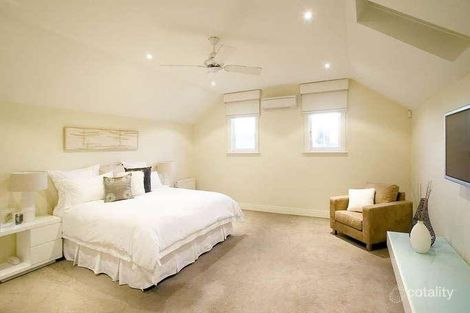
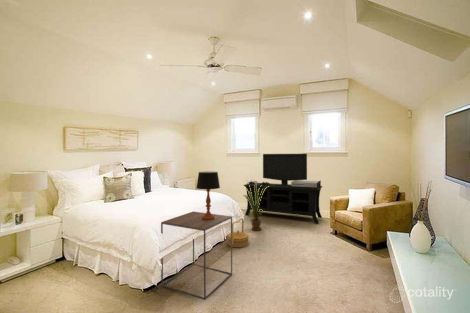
+ house plant (257, 204)
+ media console (282, 185)
+ basket (238, 231)
+ side table (193, 249)
+ table lamp (208, 195)
